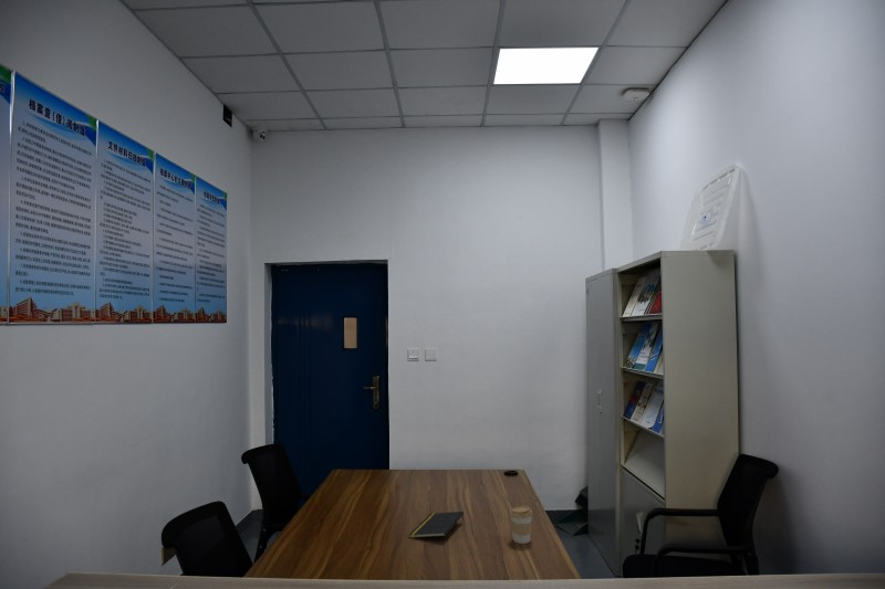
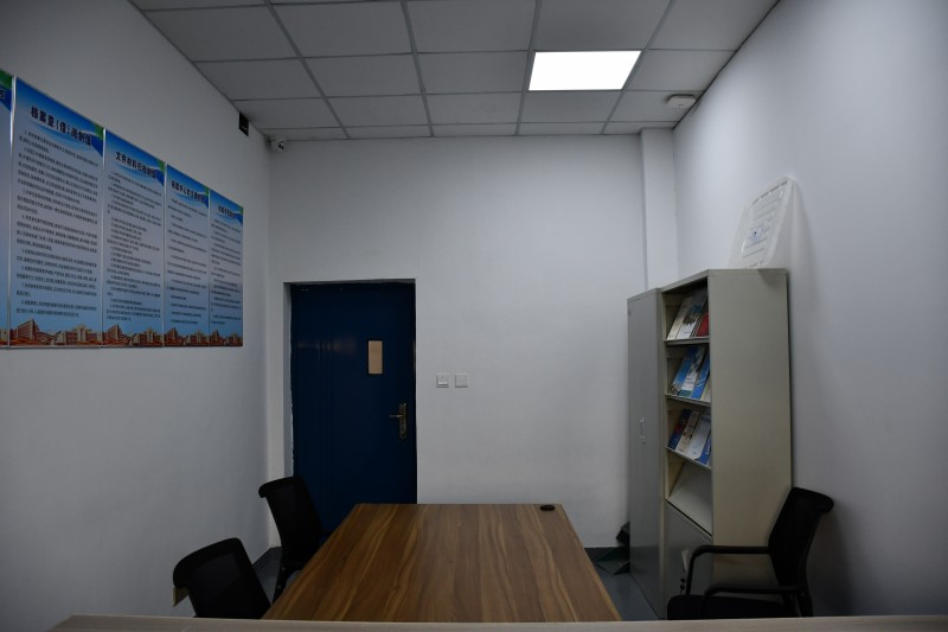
- coffee cup (521, 523)
- notepad (437, 524)
